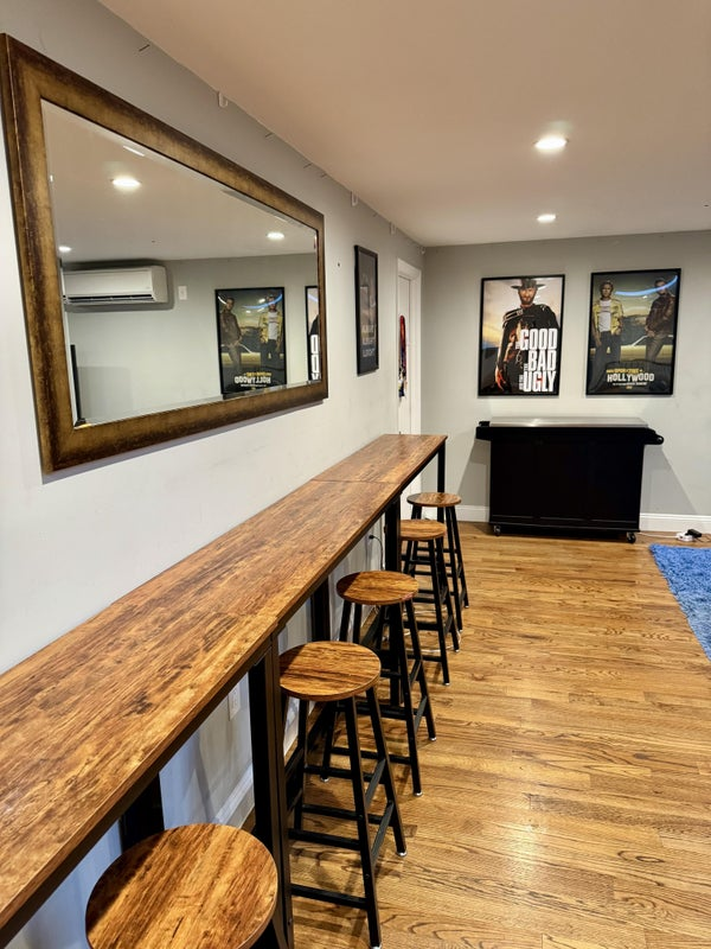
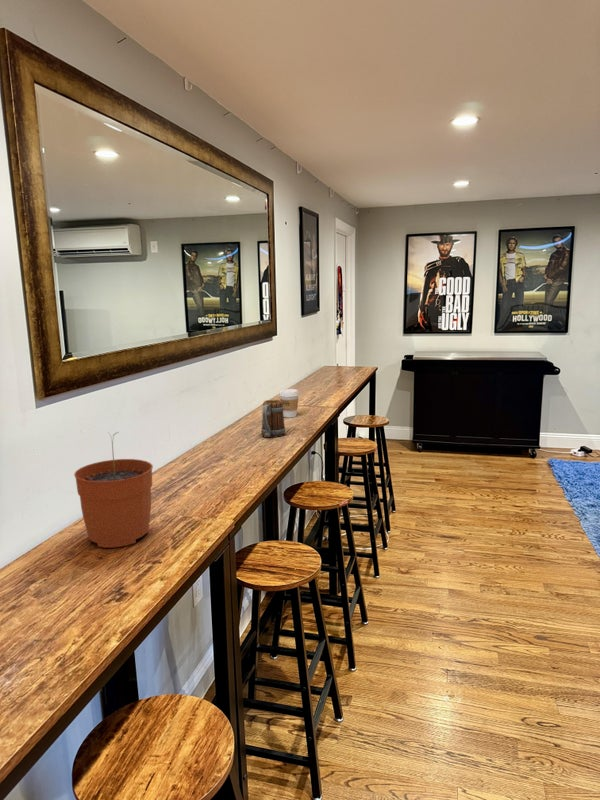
+ plant pot (115, 485)
+ beer mug (271, 419)
+ coffee cup (289, 403)
